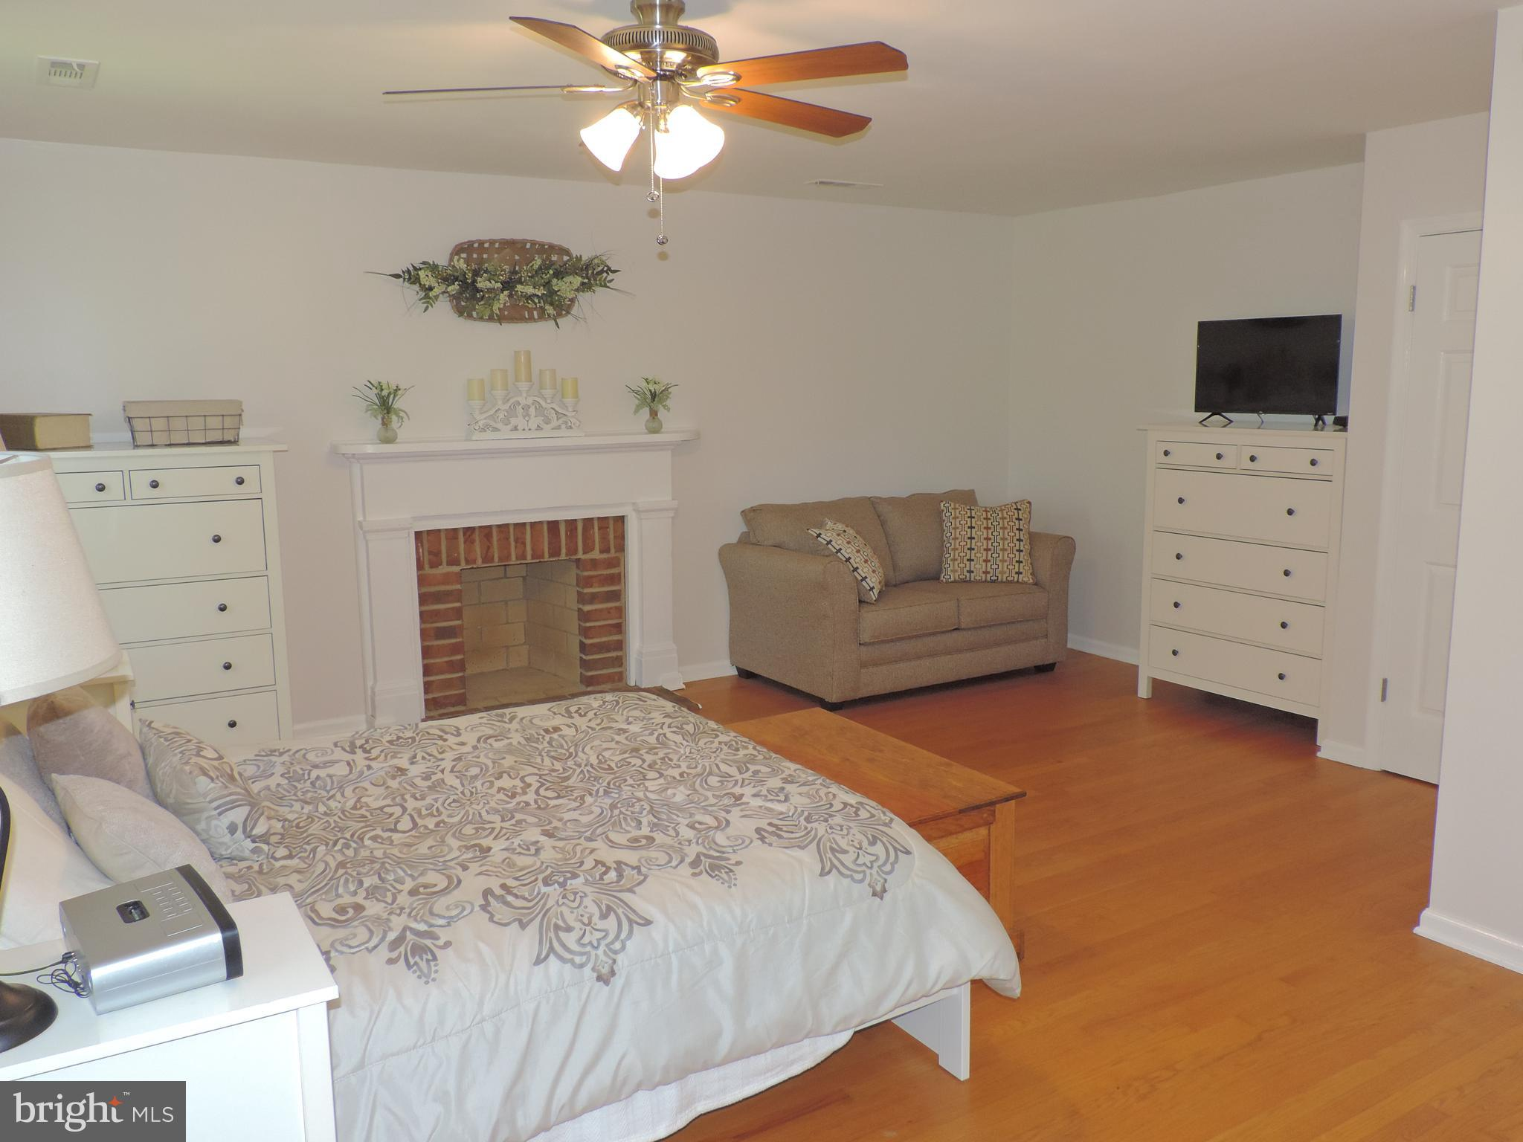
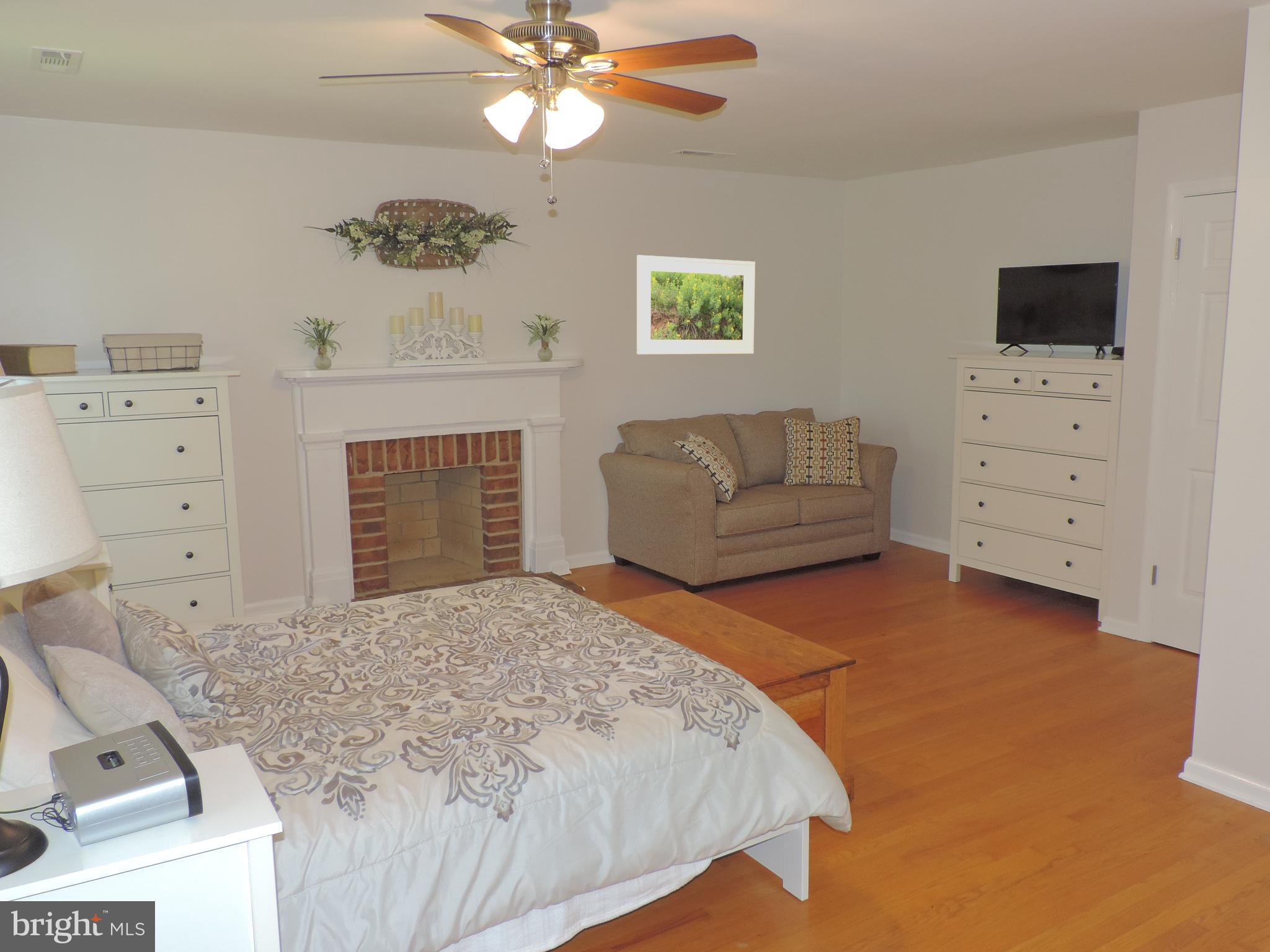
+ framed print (698, 306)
